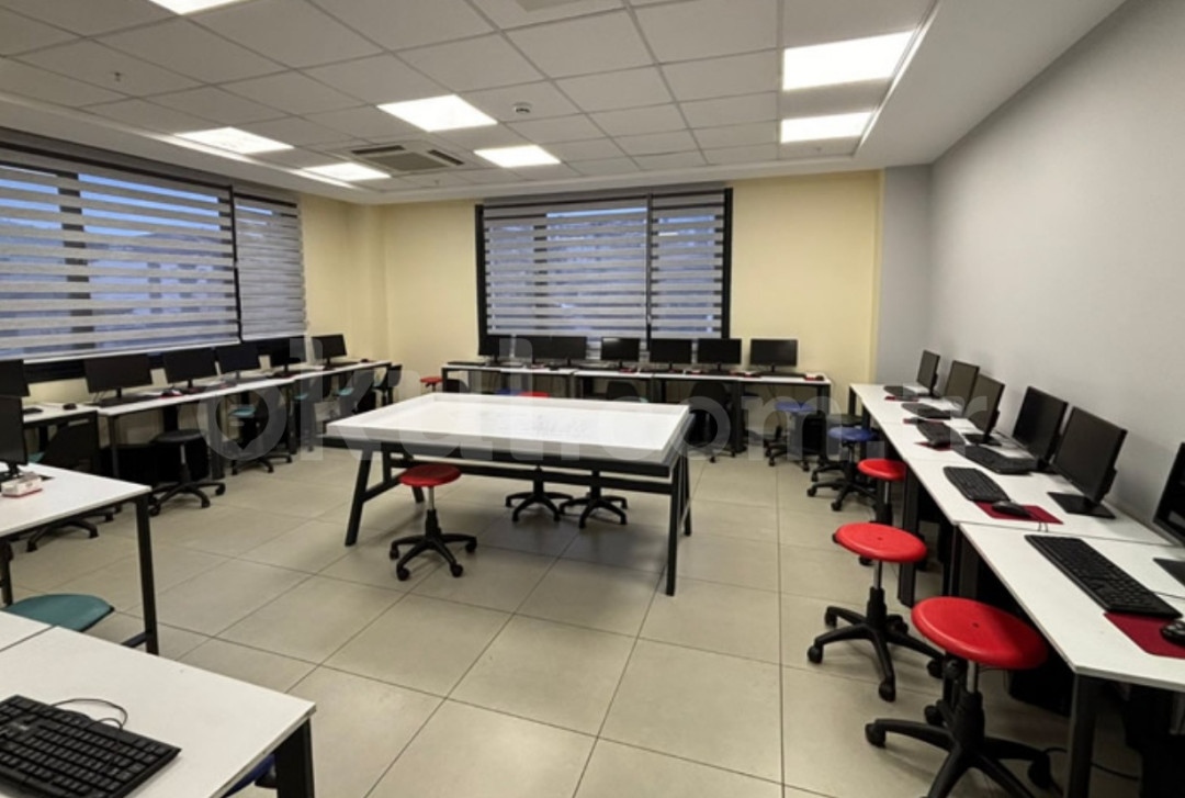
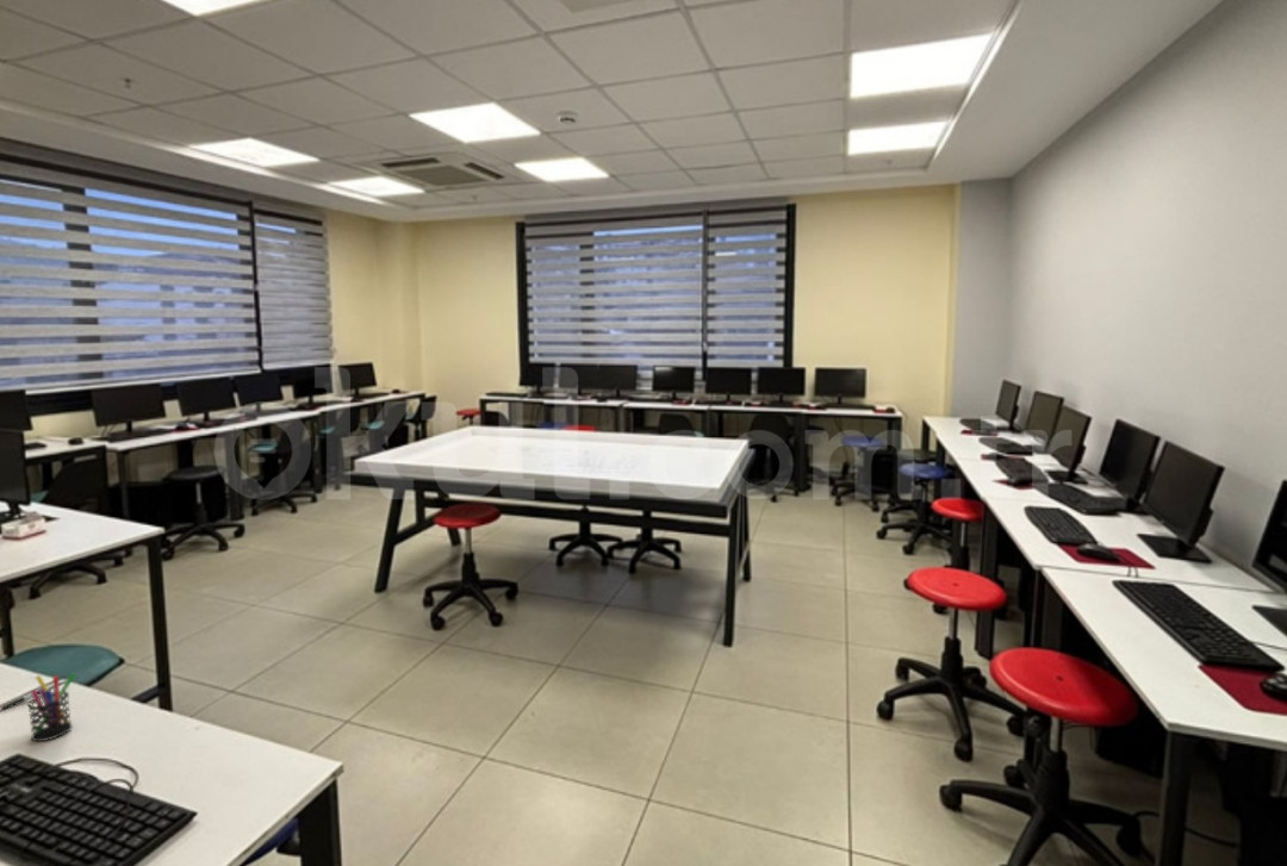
+ pen (31, 696)
+ pen holder (54, 702)
